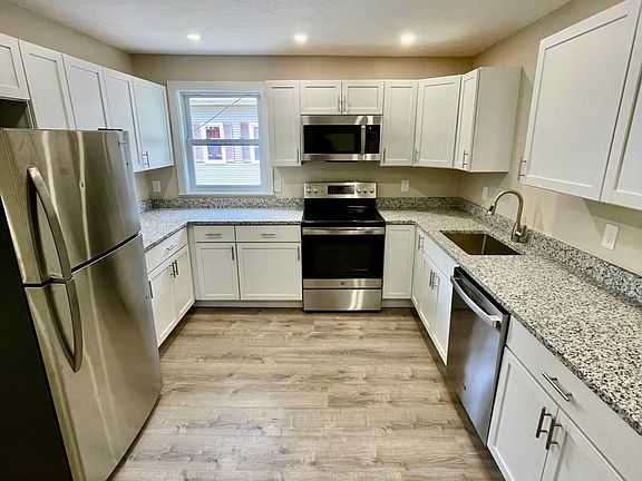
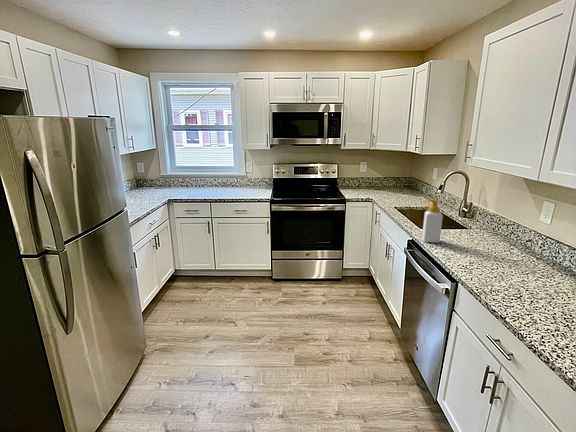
+ soap bottle (432, 220)
